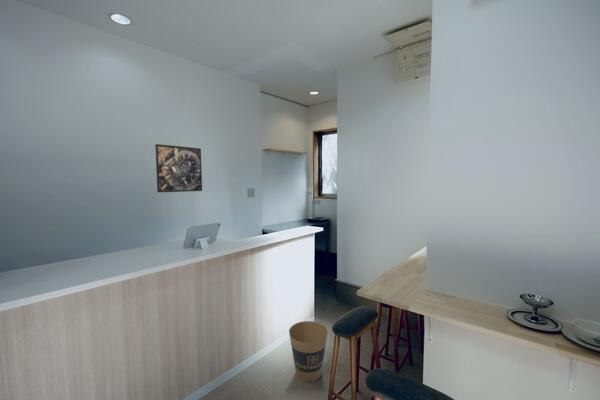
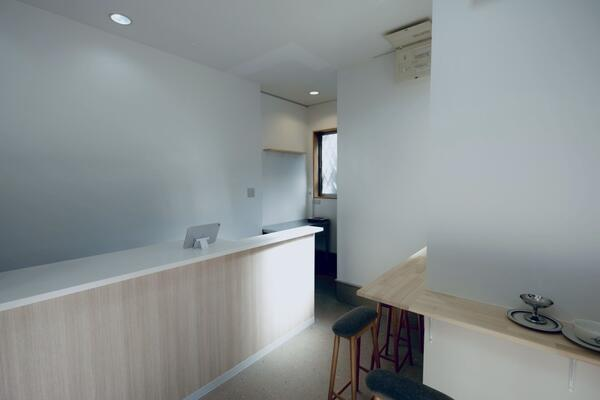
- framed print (180, 169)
- trash can (308, 352)
